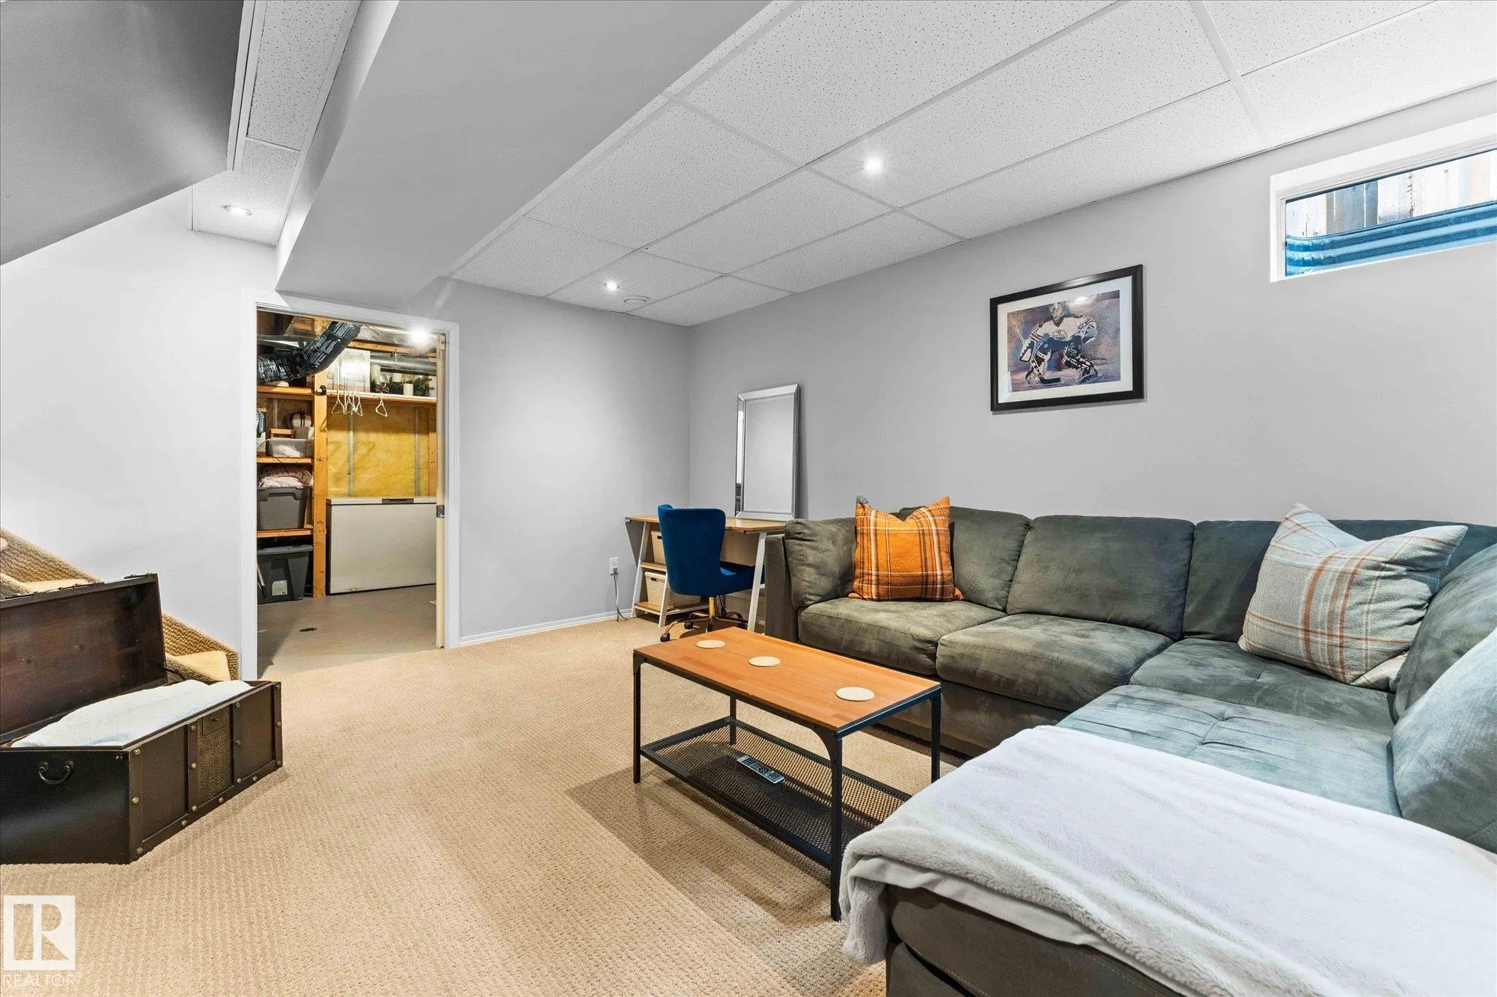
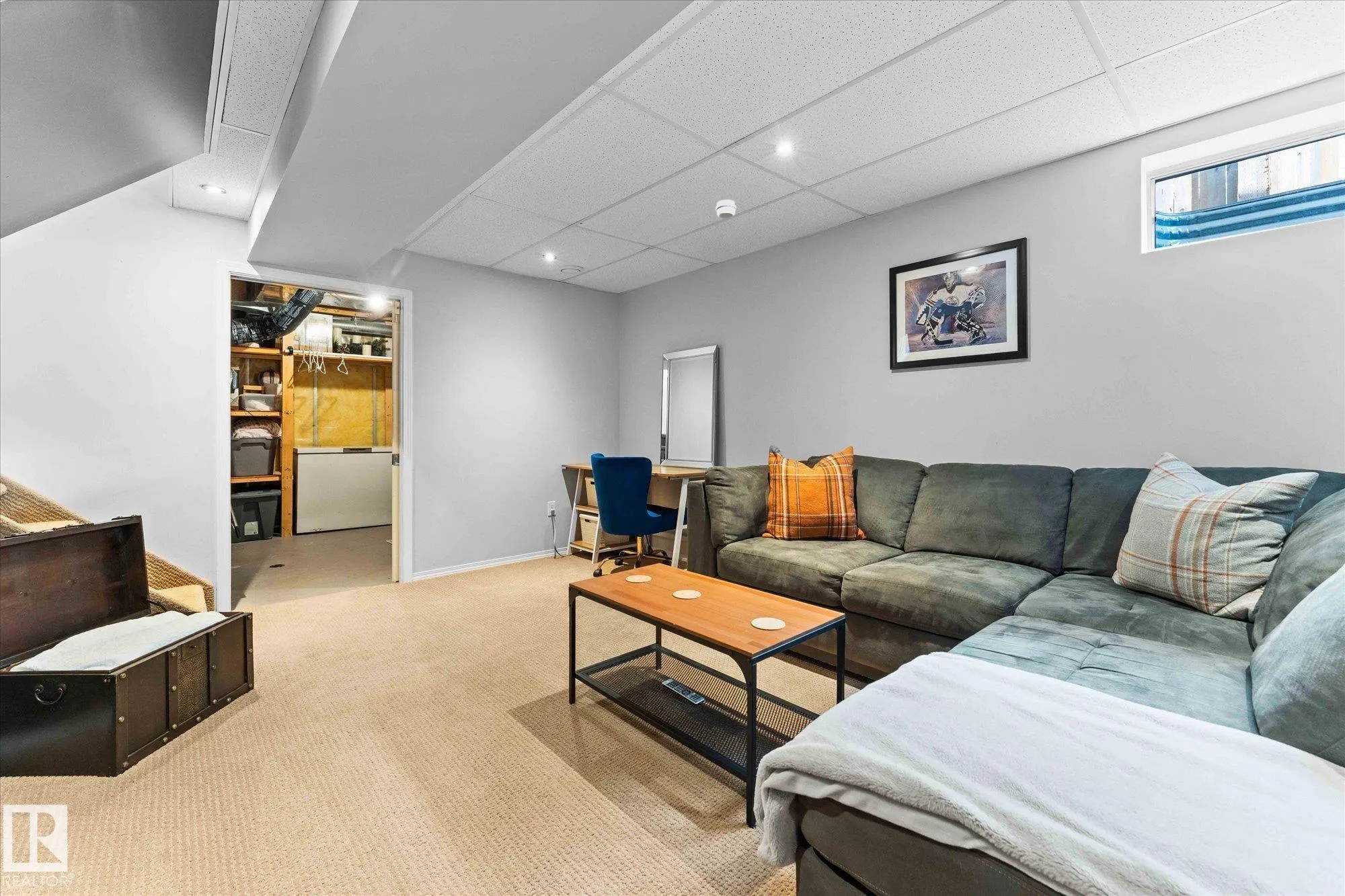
+ smoke detector (726, 209)
